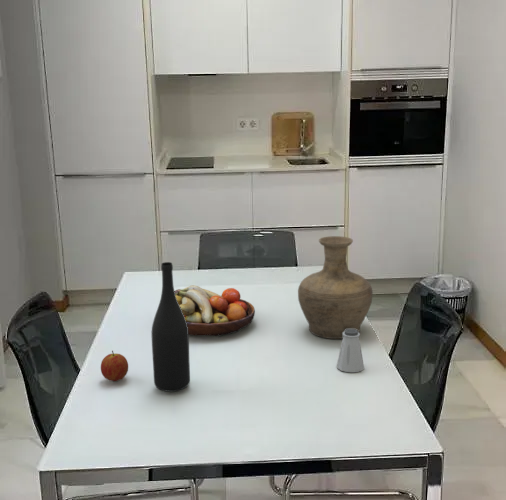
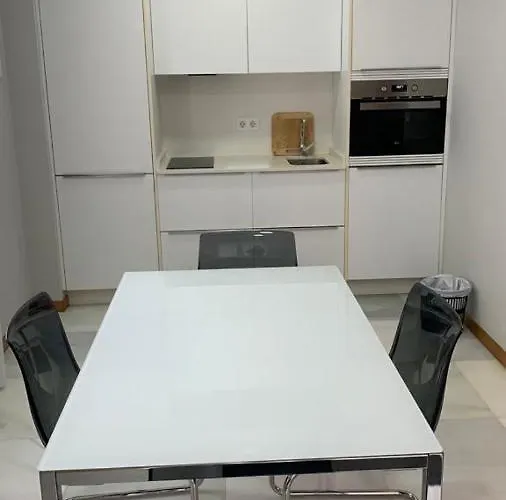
- fruit bowl (208, 305)
- vase (335, 285)
- wine bottle (169, 326)
- fruit (114, 365)
- saltshaker (350, 349)
